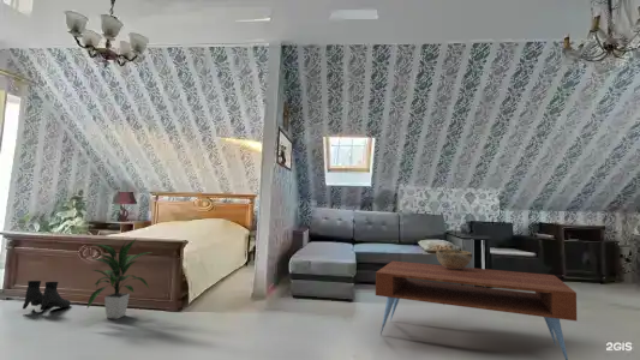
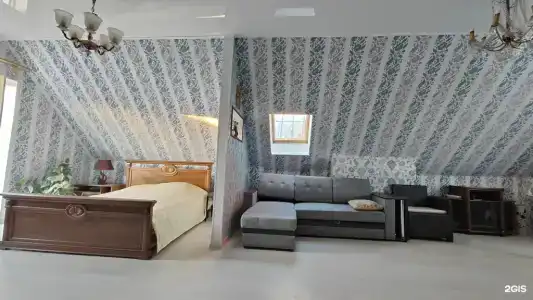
- decorative bowl (453, 259)
- indoor plant (115, 276)
- coffee table (466, 306)
- boots (48, 293)
